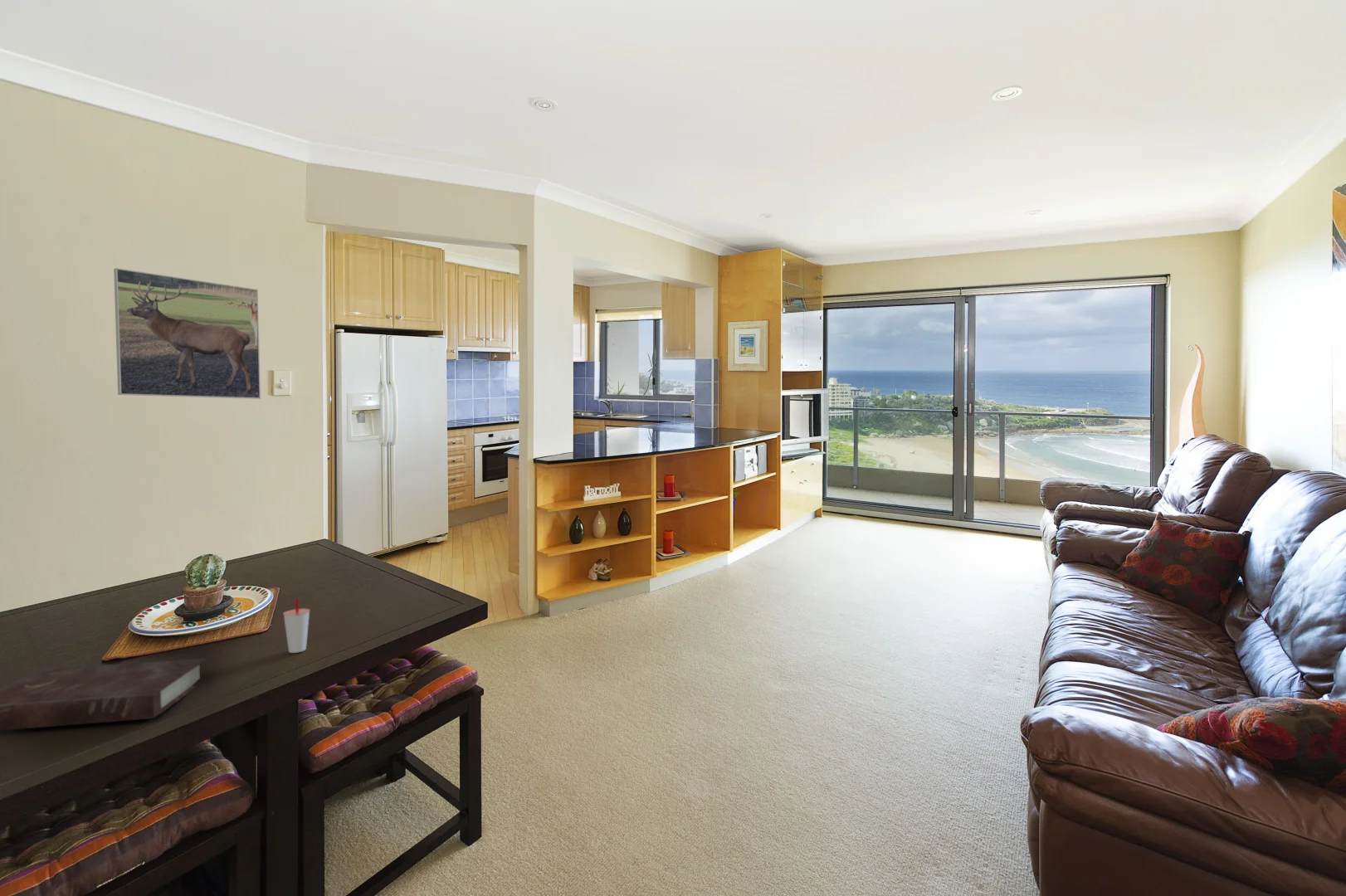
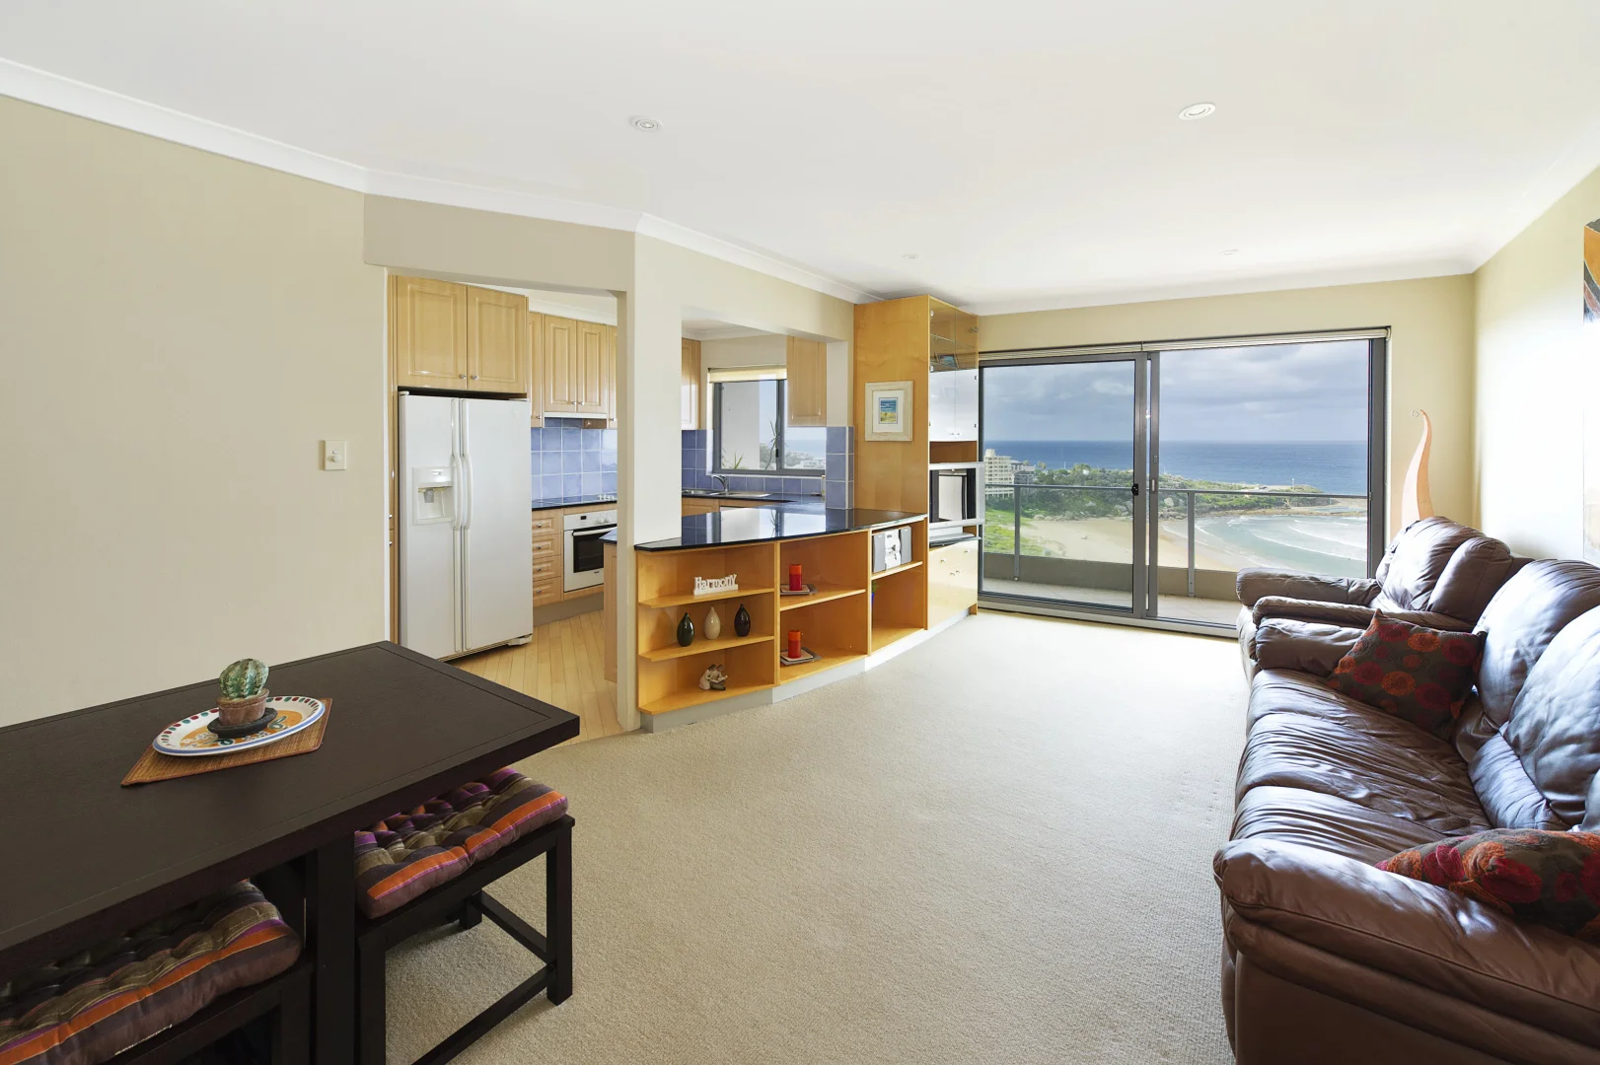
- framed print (193, 338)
- book (94, 693)
- cup (296, 624)
